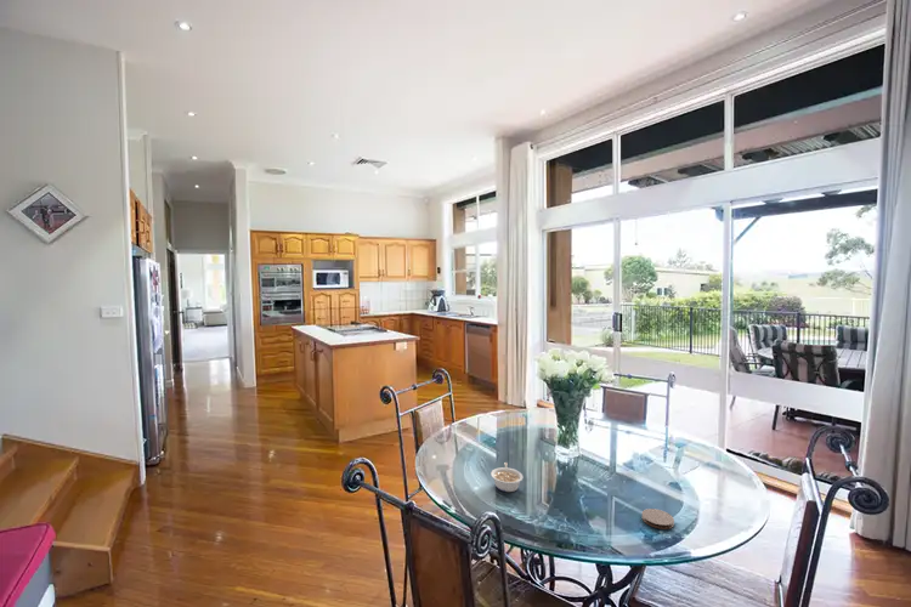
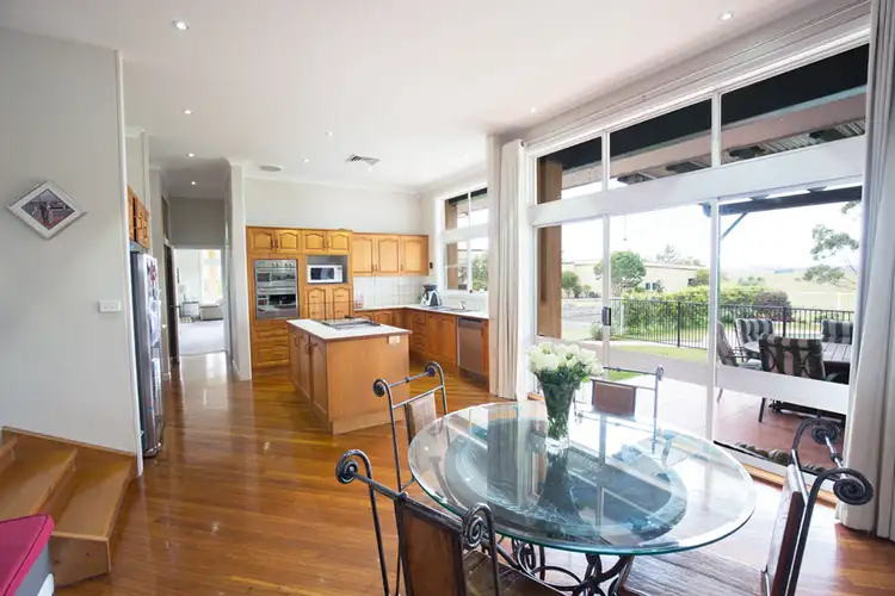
- legume (505, 478)
- coaster (657, 518)
